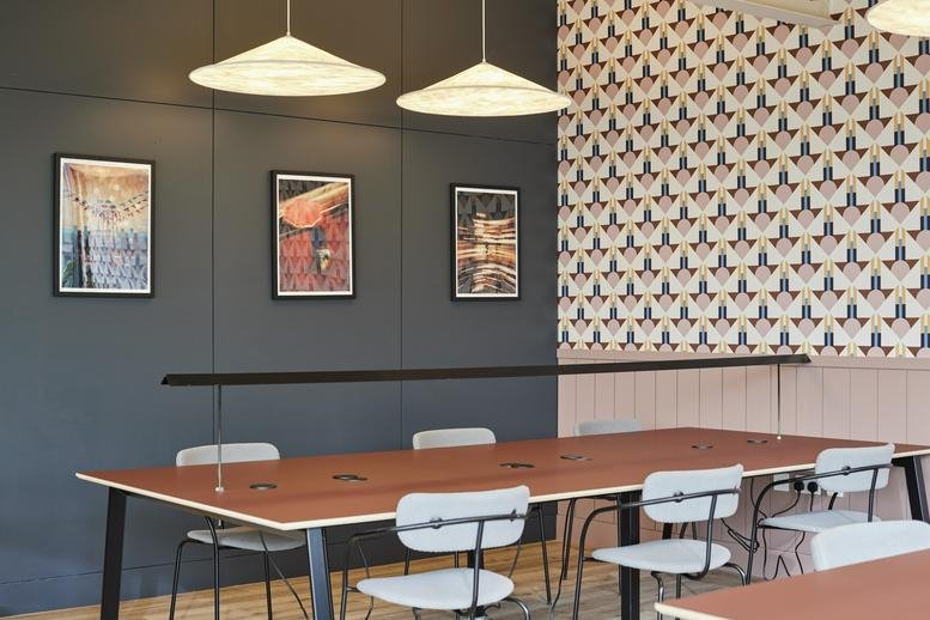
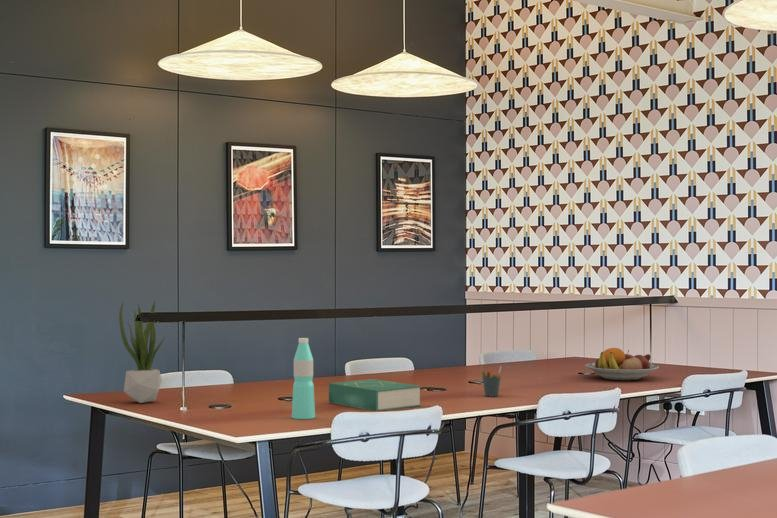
+ pen holder (491, 380)
+ book (374, 394)
+ water bottle (303, 377)
+ potted plant (140, 351)
+ fruit bowl (621, 362)
